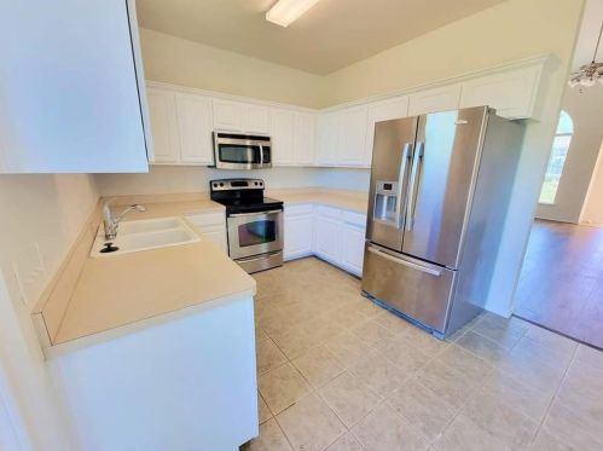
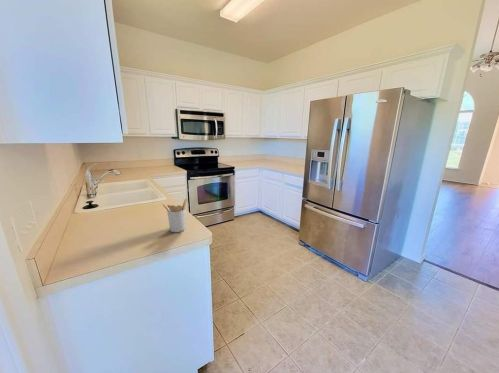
+ utensil holder (176, 215)
